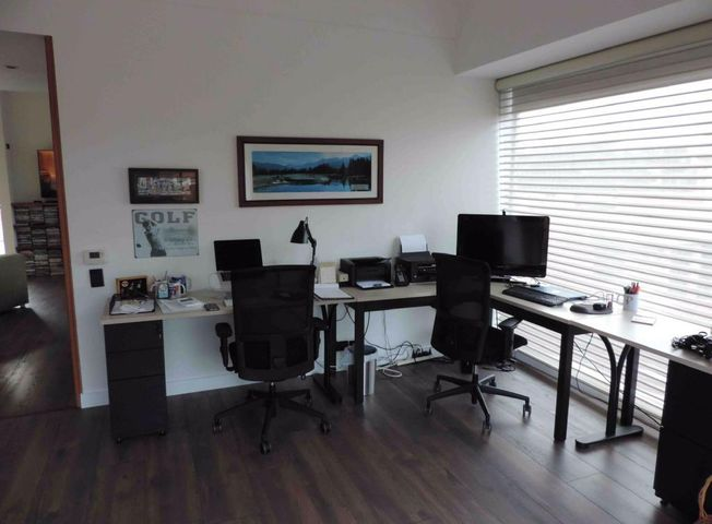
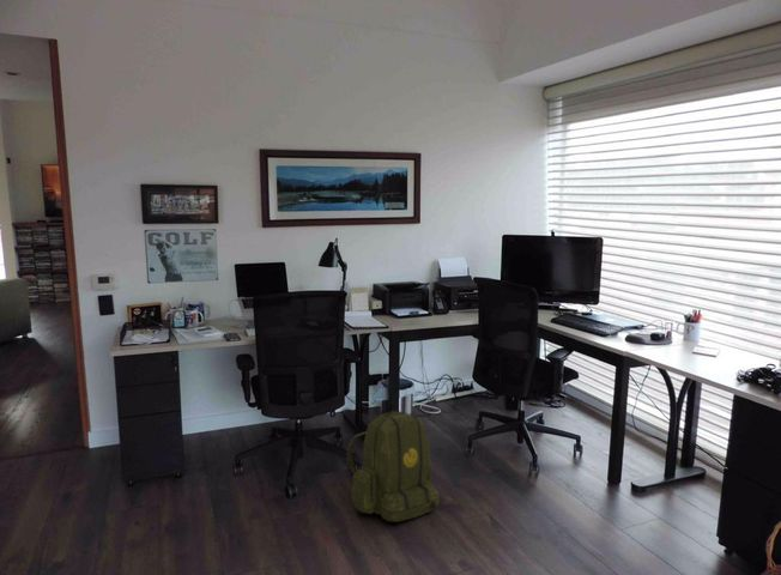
+ backpack (390, 456)
